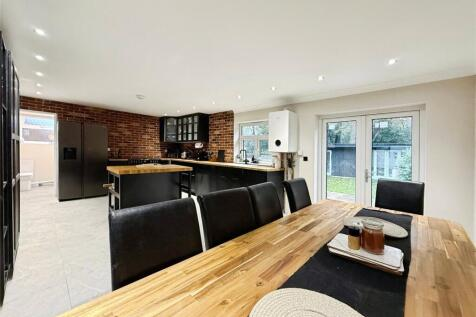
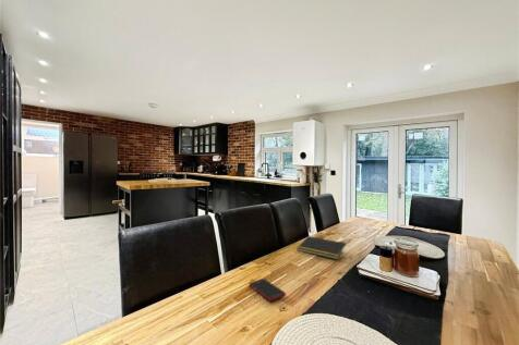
+ cell phone (266, 288)
+ notepad (321, 246)
